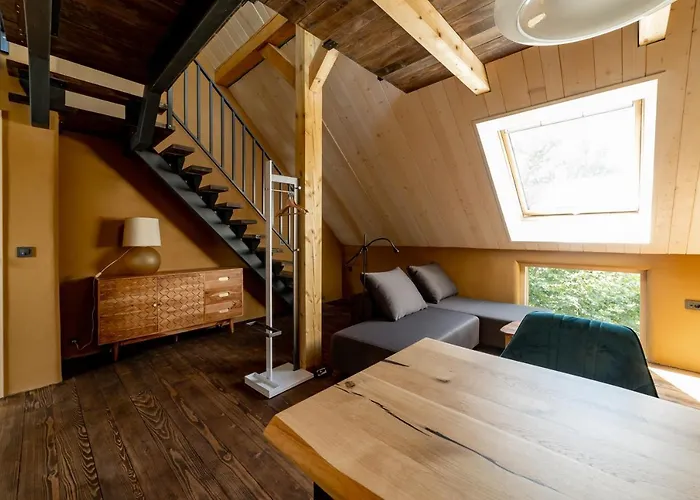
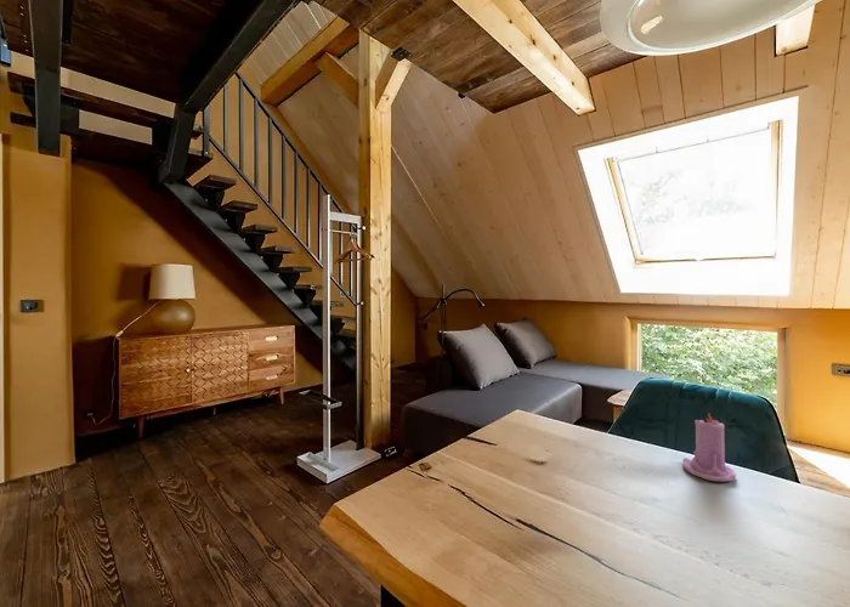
+ candle (709, 442)
